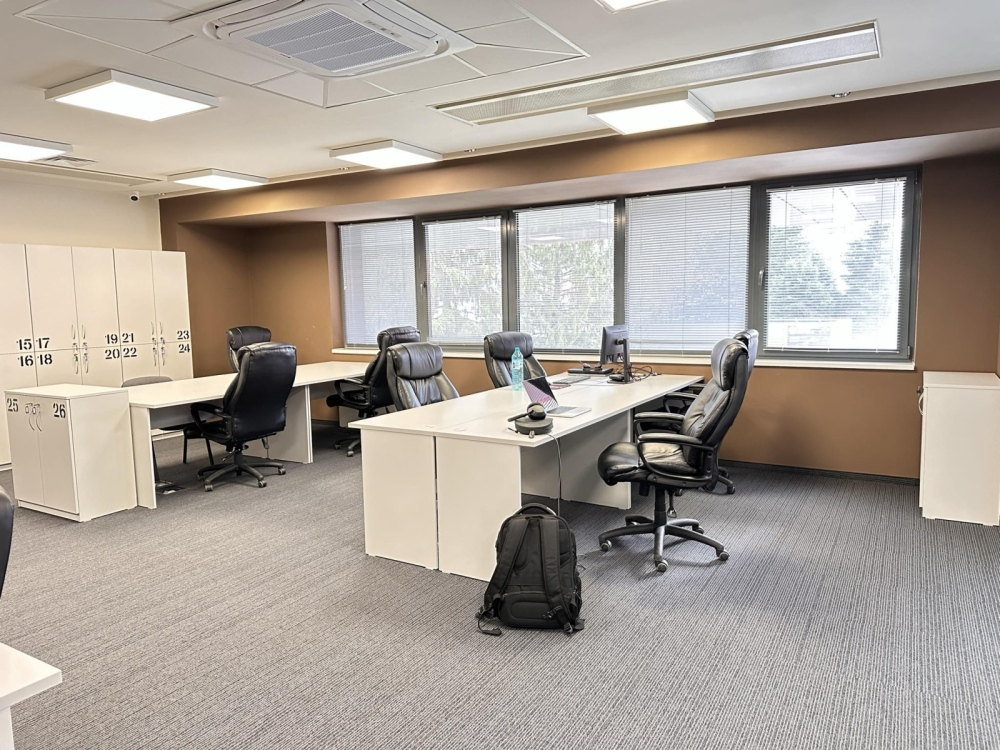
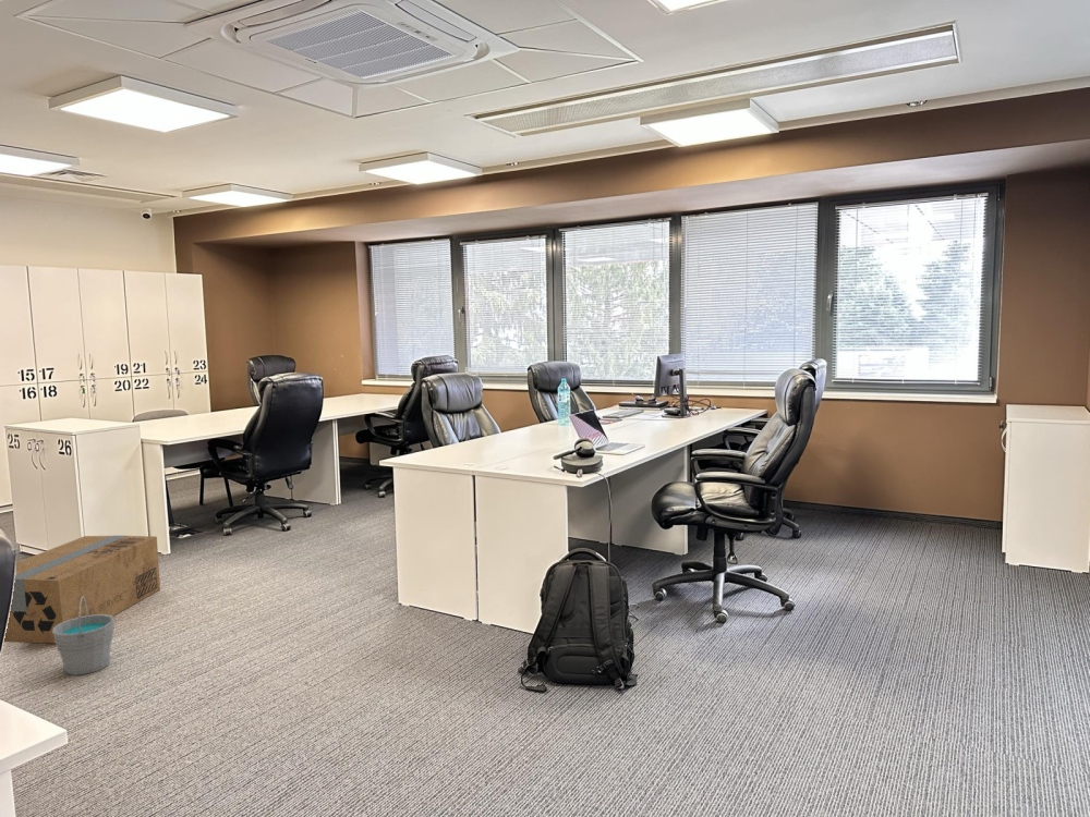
+ cardboard box (75, 584)
+ bucket (84, 632)
